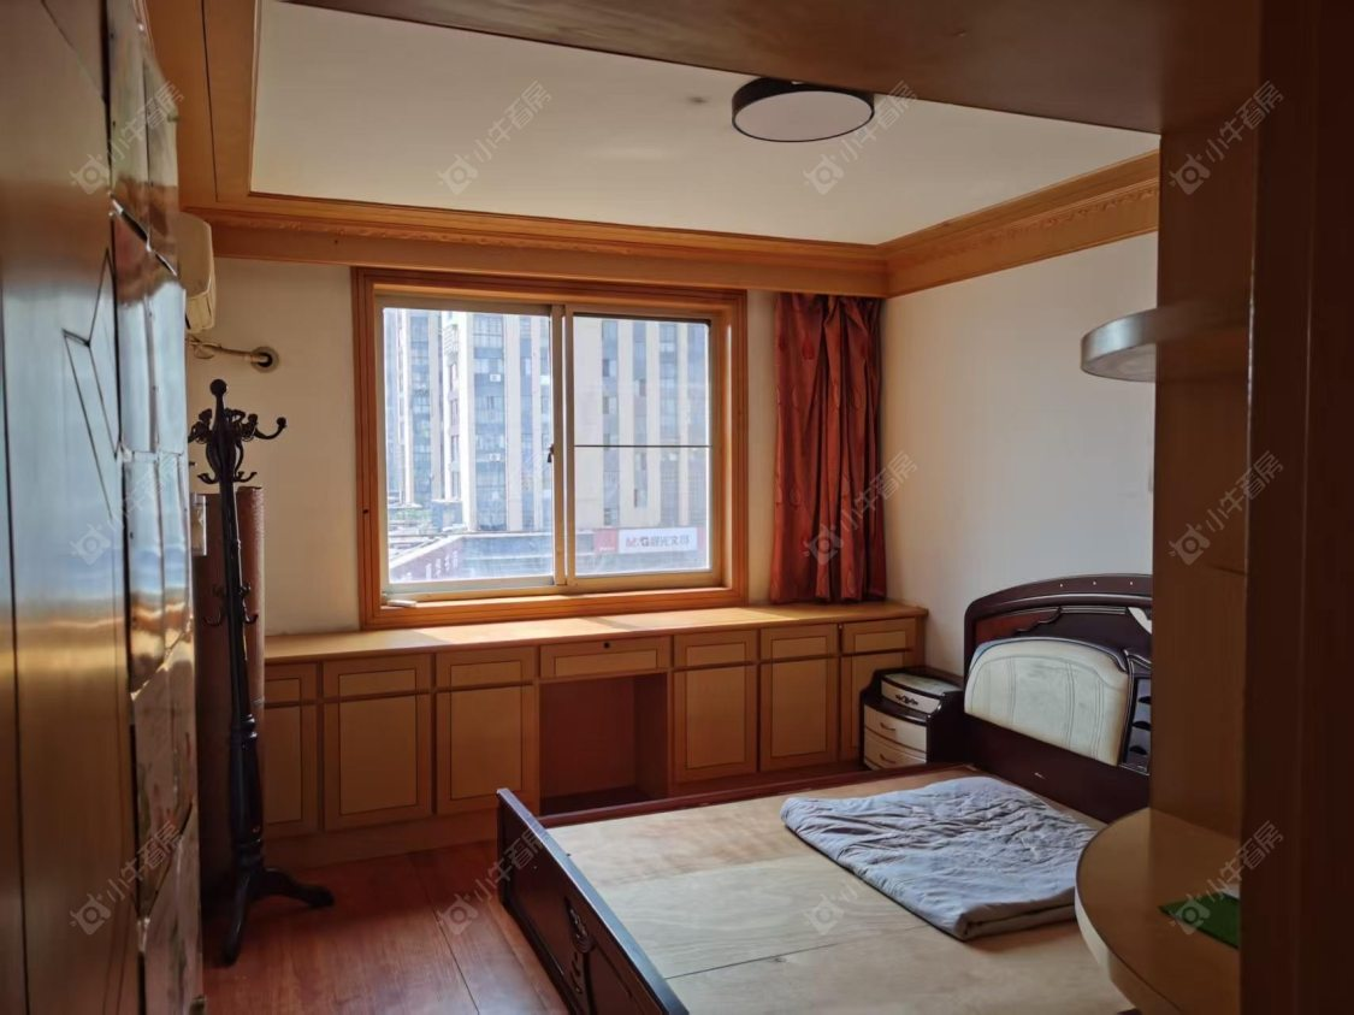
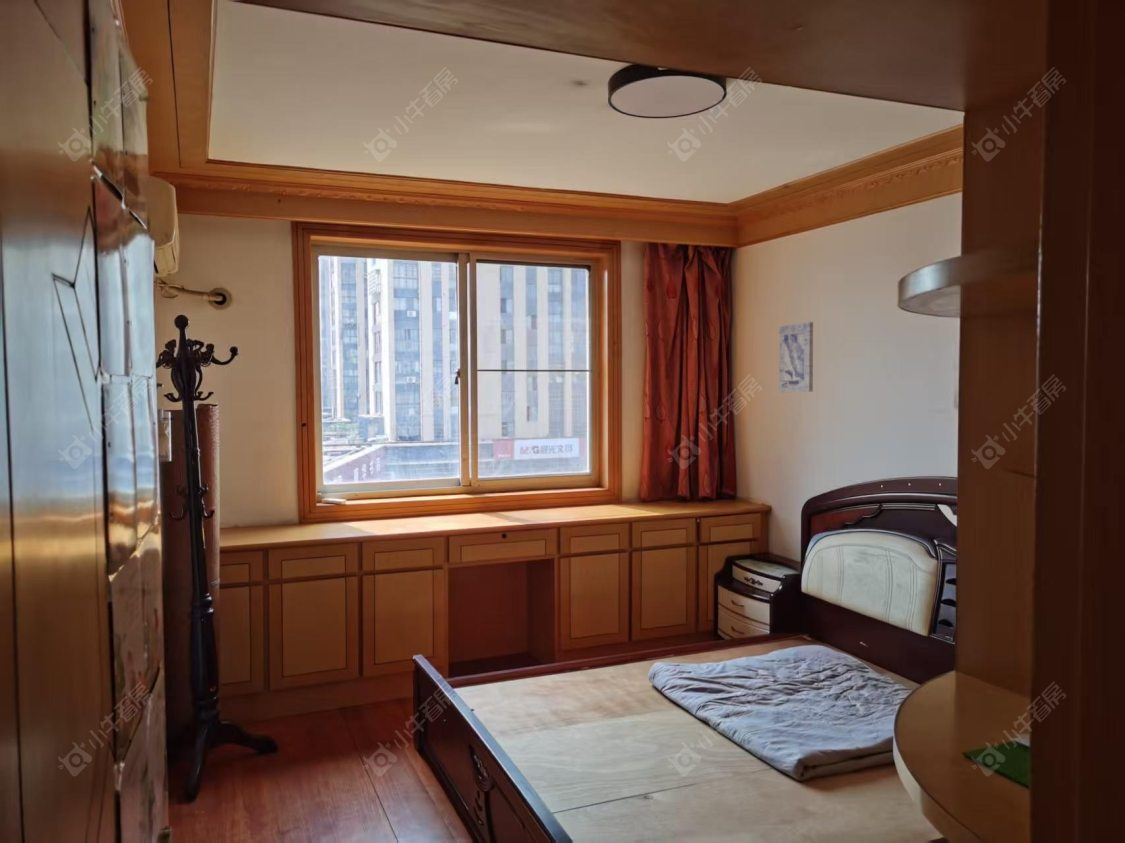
+ wall art (795, 358)
